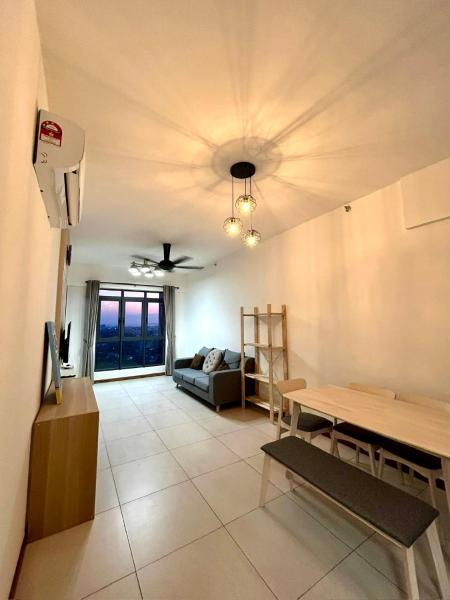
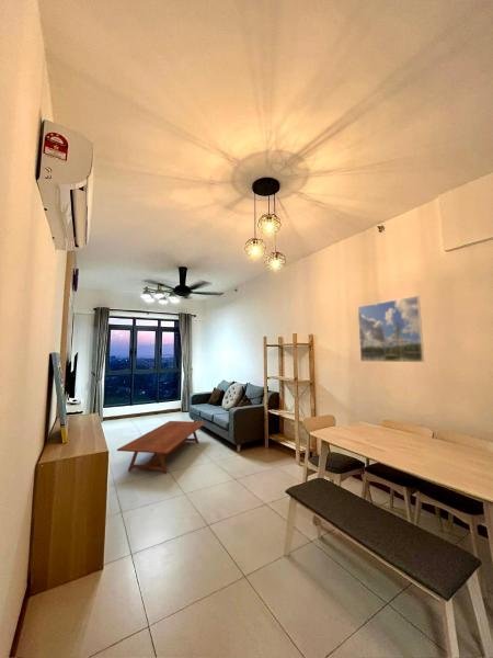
+ coffee table (168, 443)
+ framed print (387, 331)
